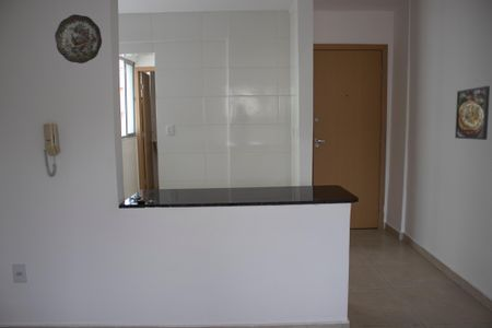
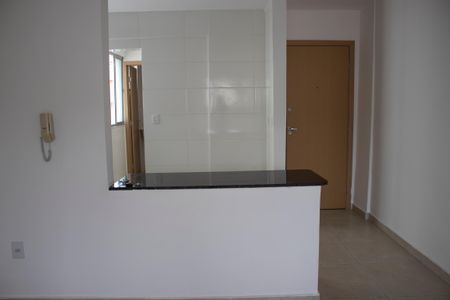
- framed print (470, 114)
- decorative plate (79, 39)
